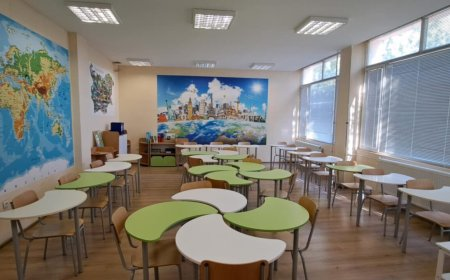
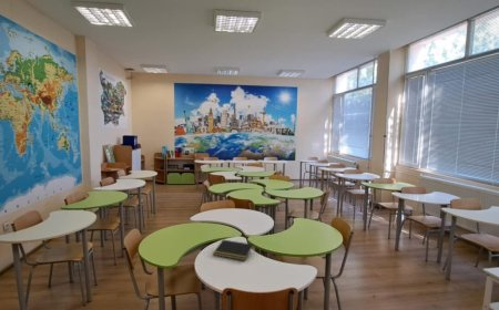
+ notepad (233, 249)
